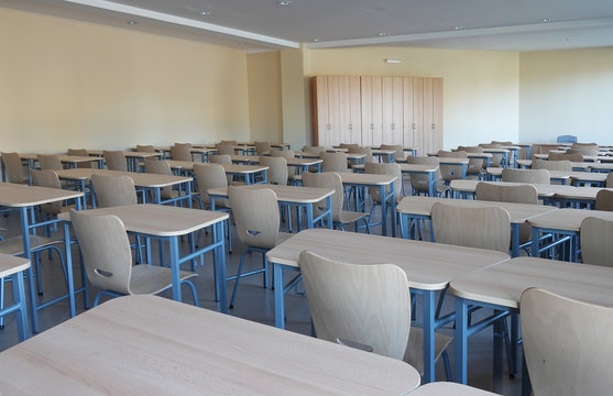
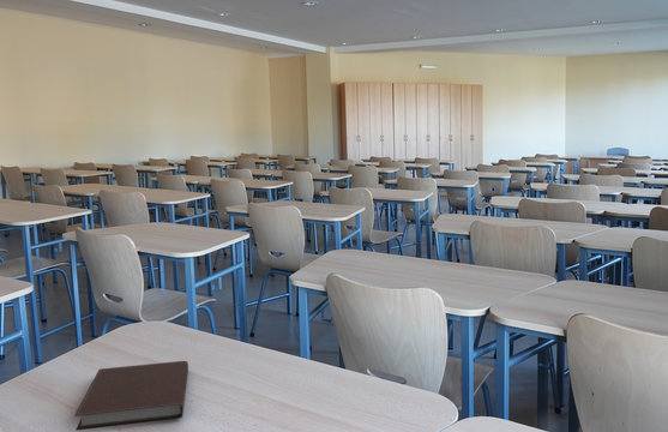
+ notebook (137, 391)
